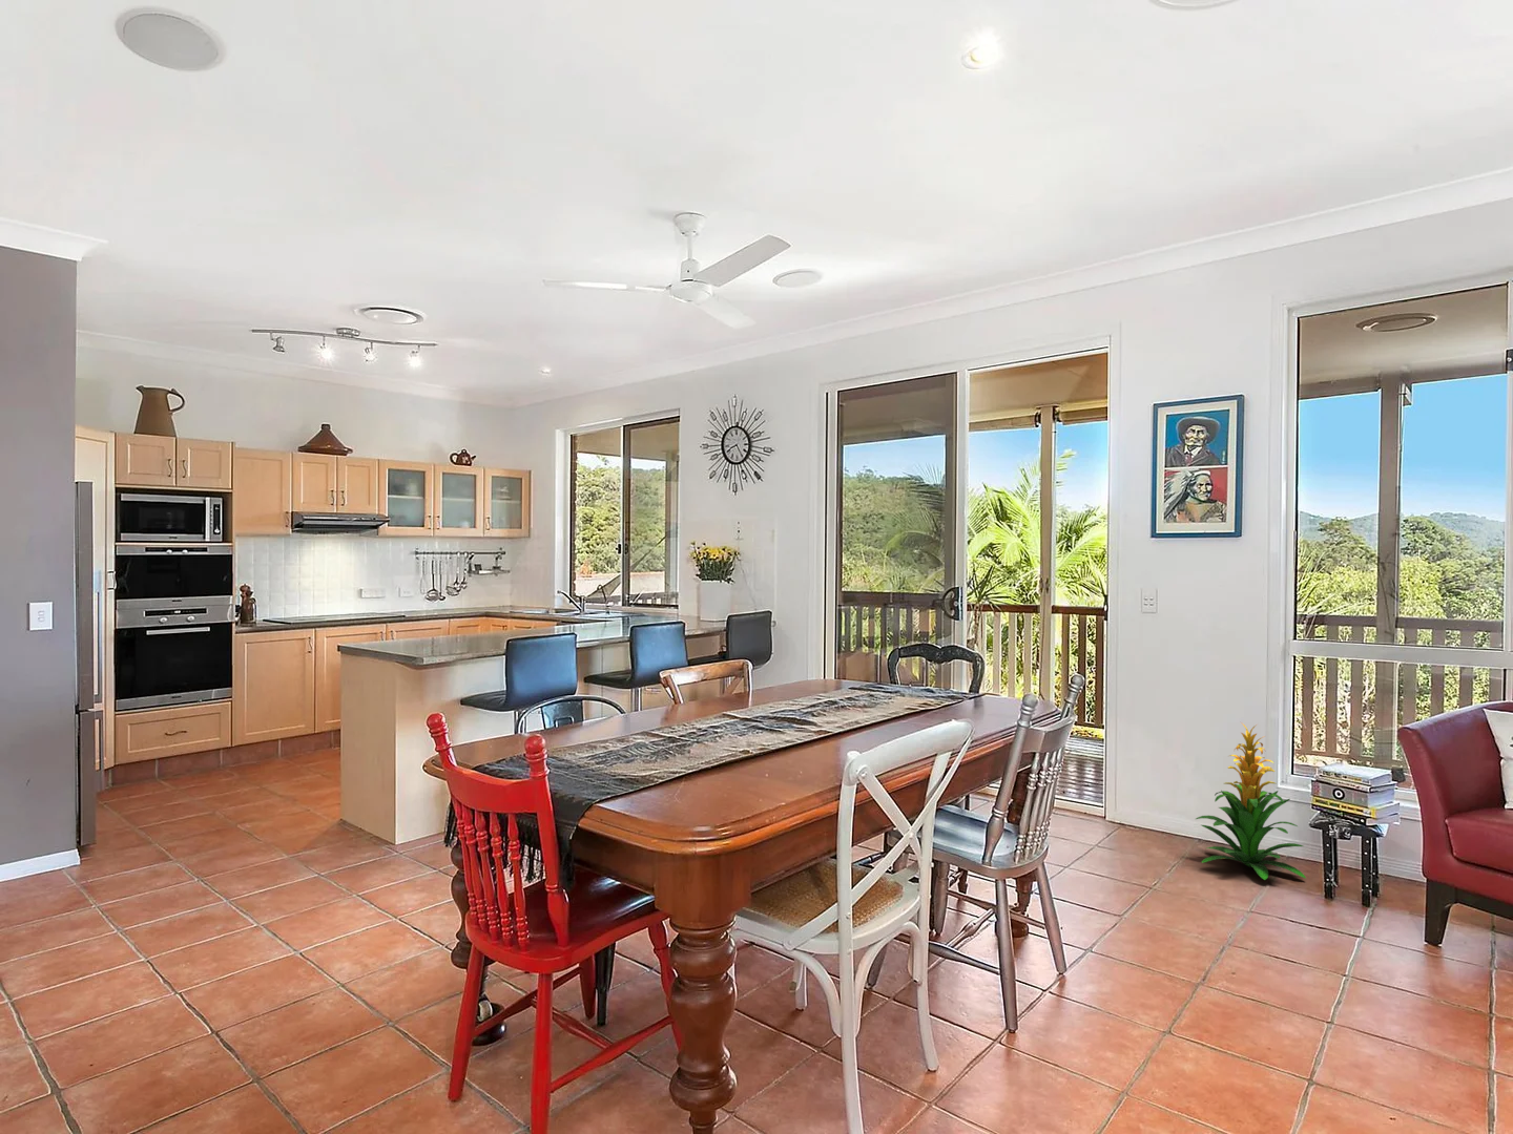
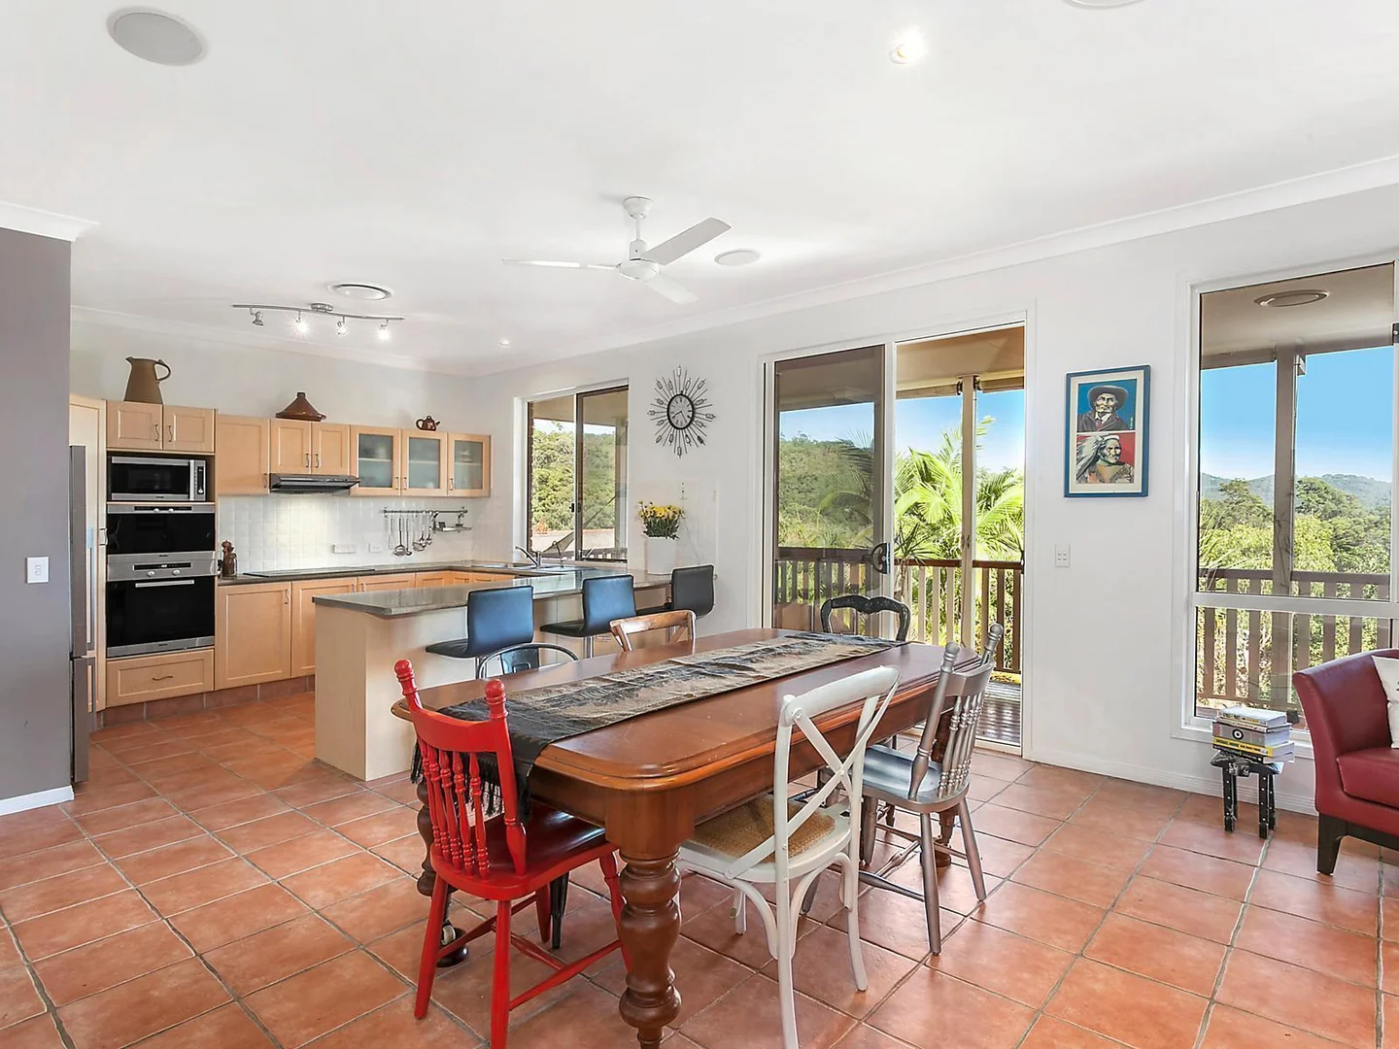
- indoor plant (1251, 793)
